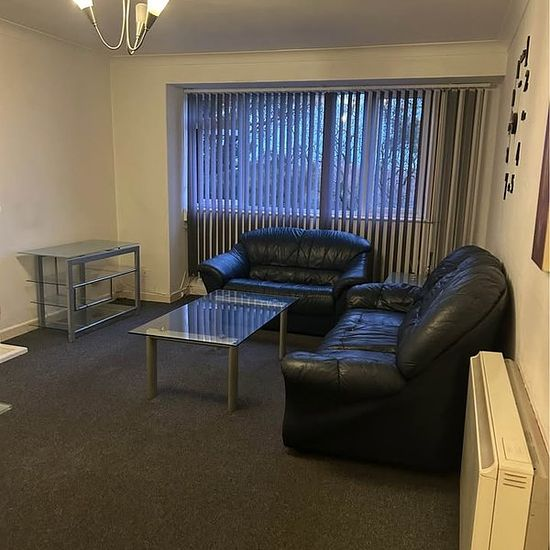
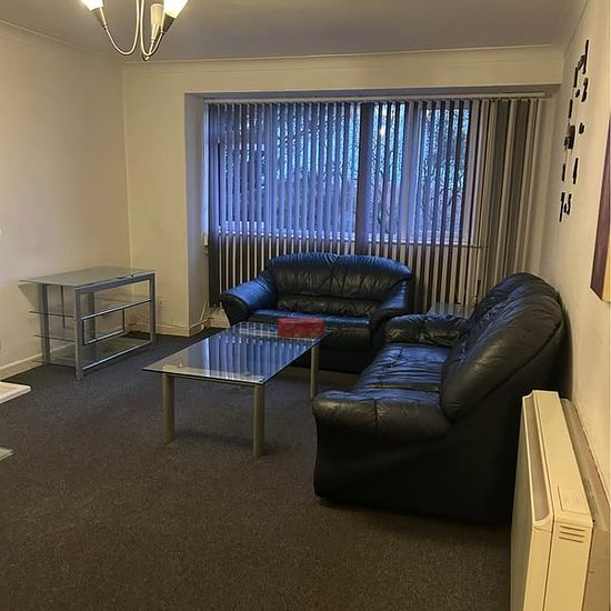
+ tissue box (300, 327)
